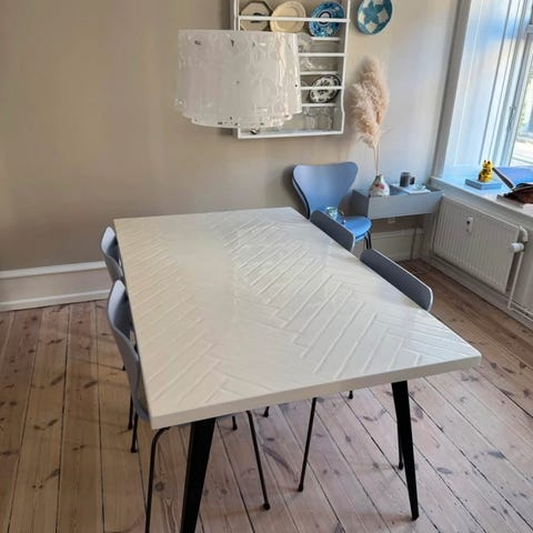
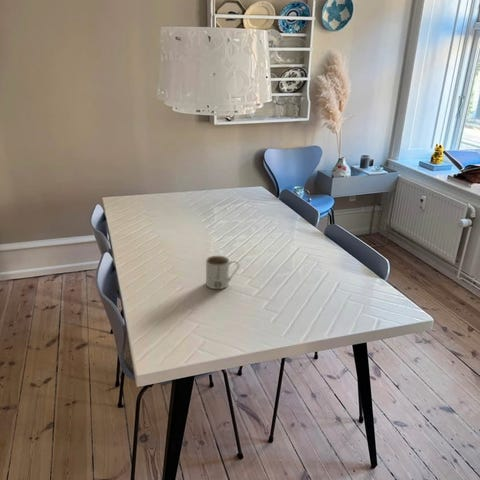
+ mug (222, 272)
